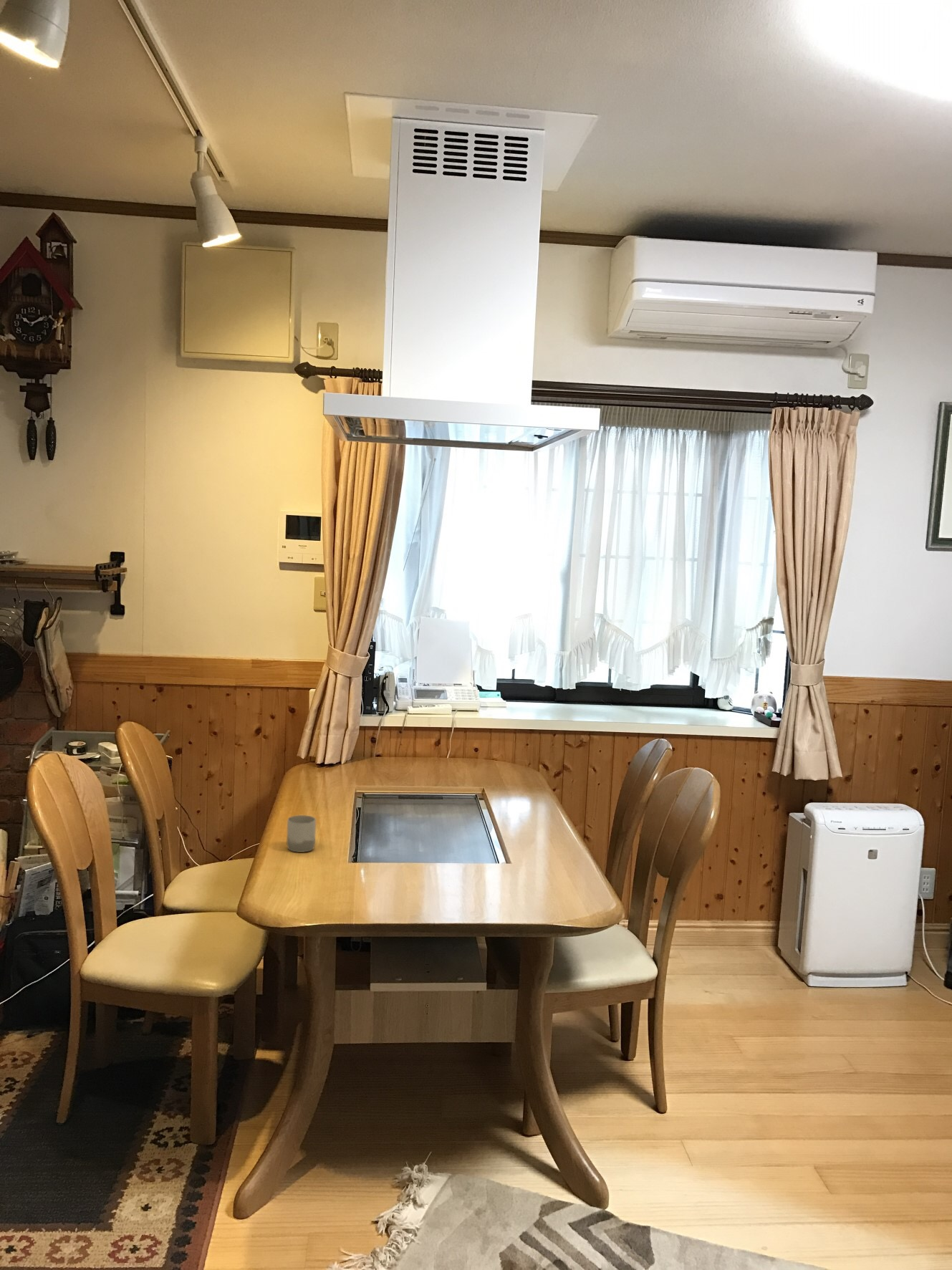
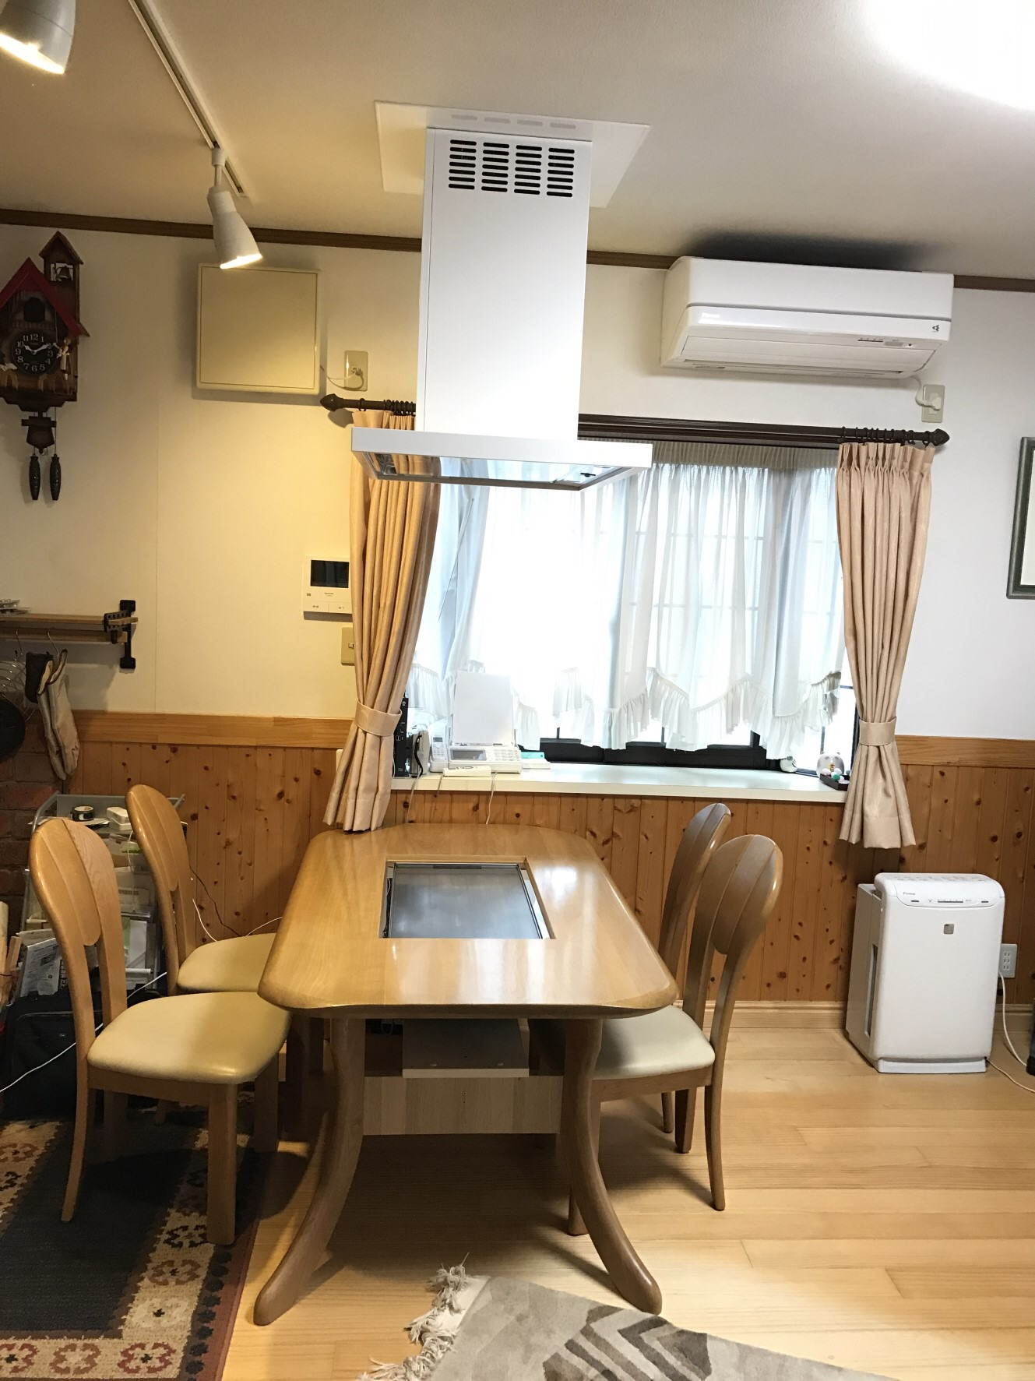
- cup (303, 832)
